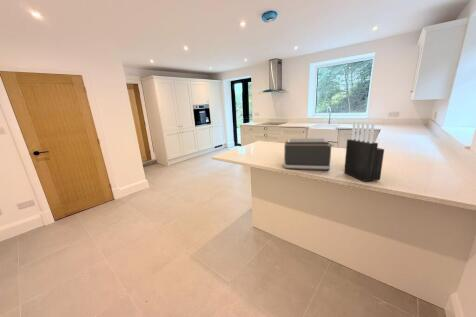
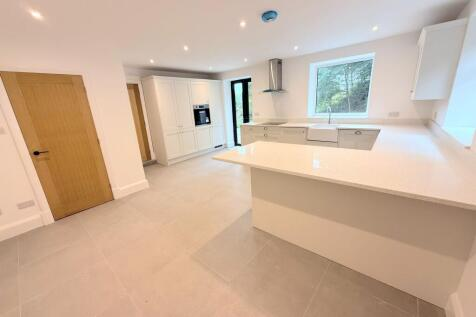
- knife block (365, 149)
- toaster (307, 153)
